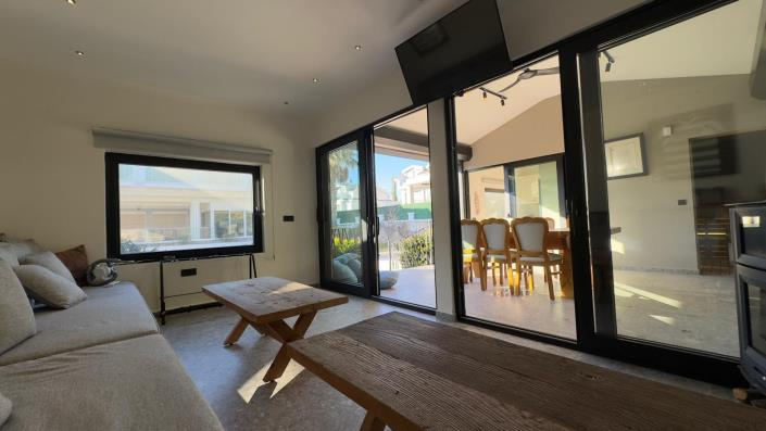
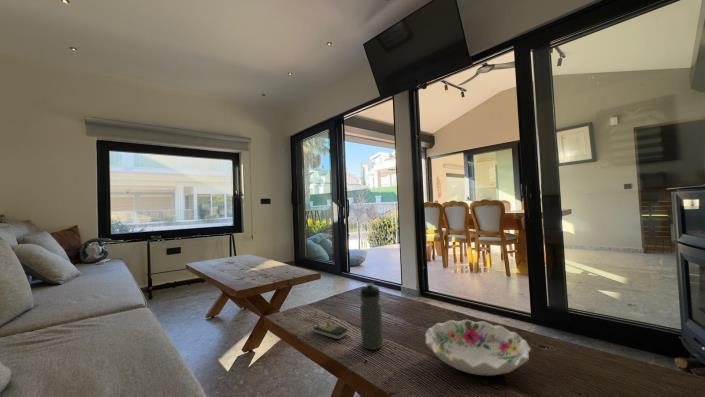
+ remote control (330, 329)
+ decorative bowl (474, 349)
+ water bottle (371, 314)
